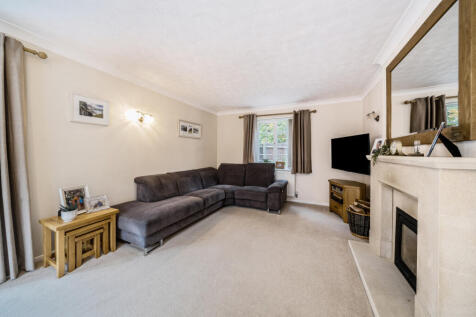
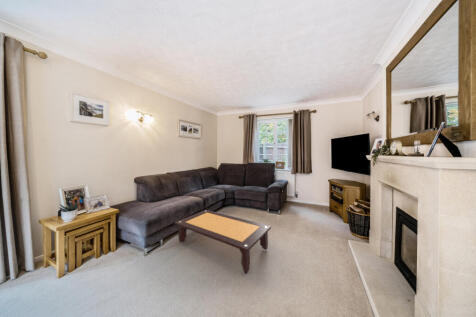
+ coffee table (221, 234)
